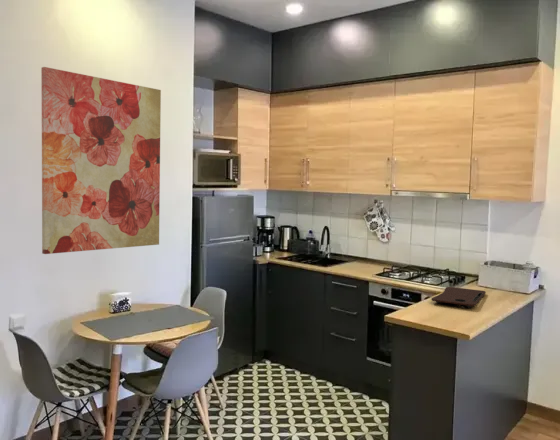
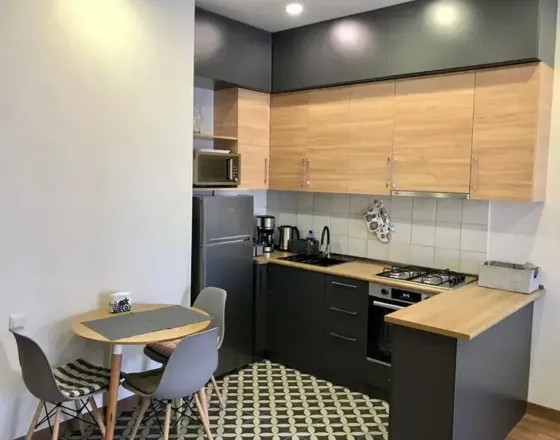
- cutting board (459, 296)
- wall art (106, 165)
